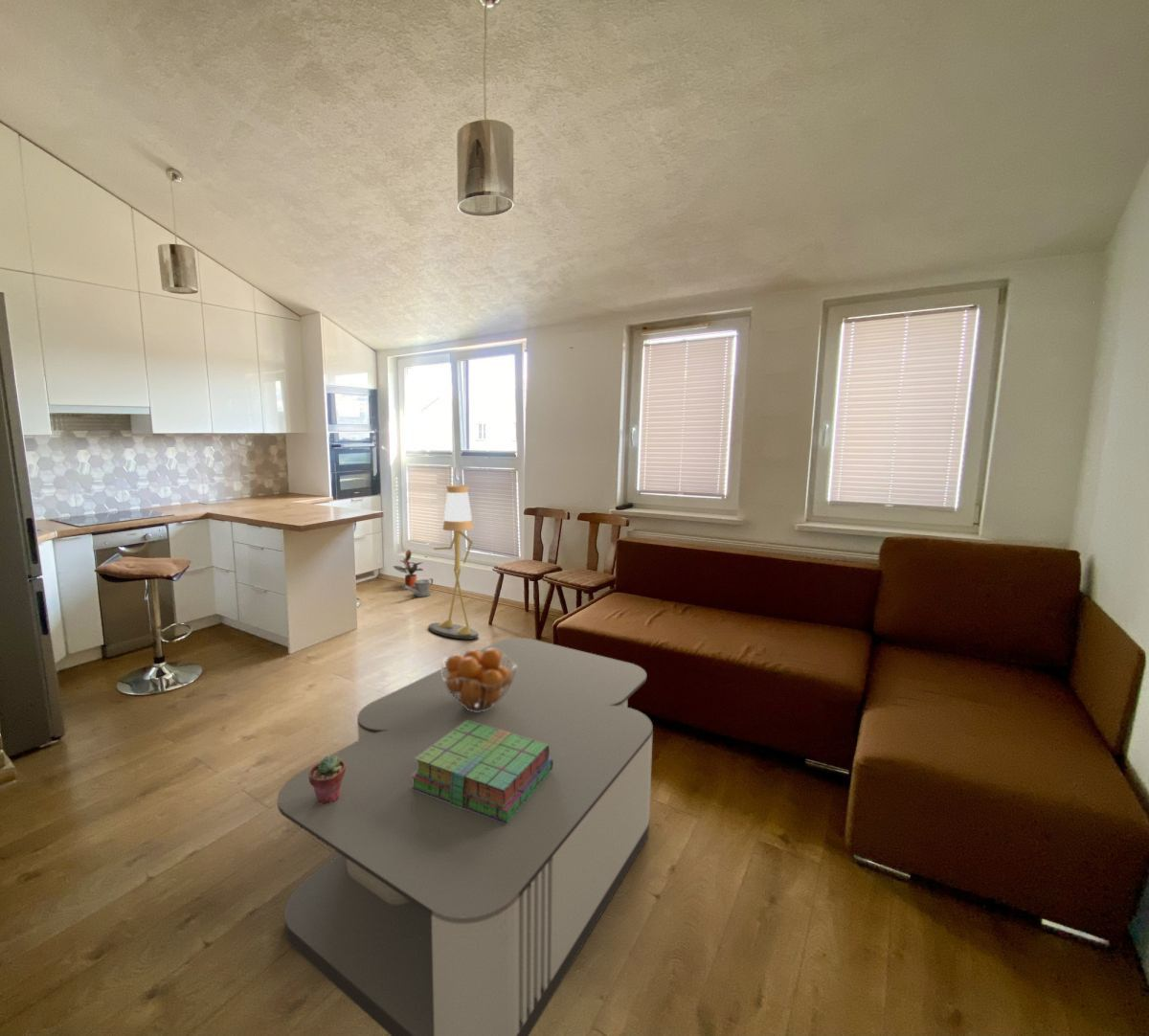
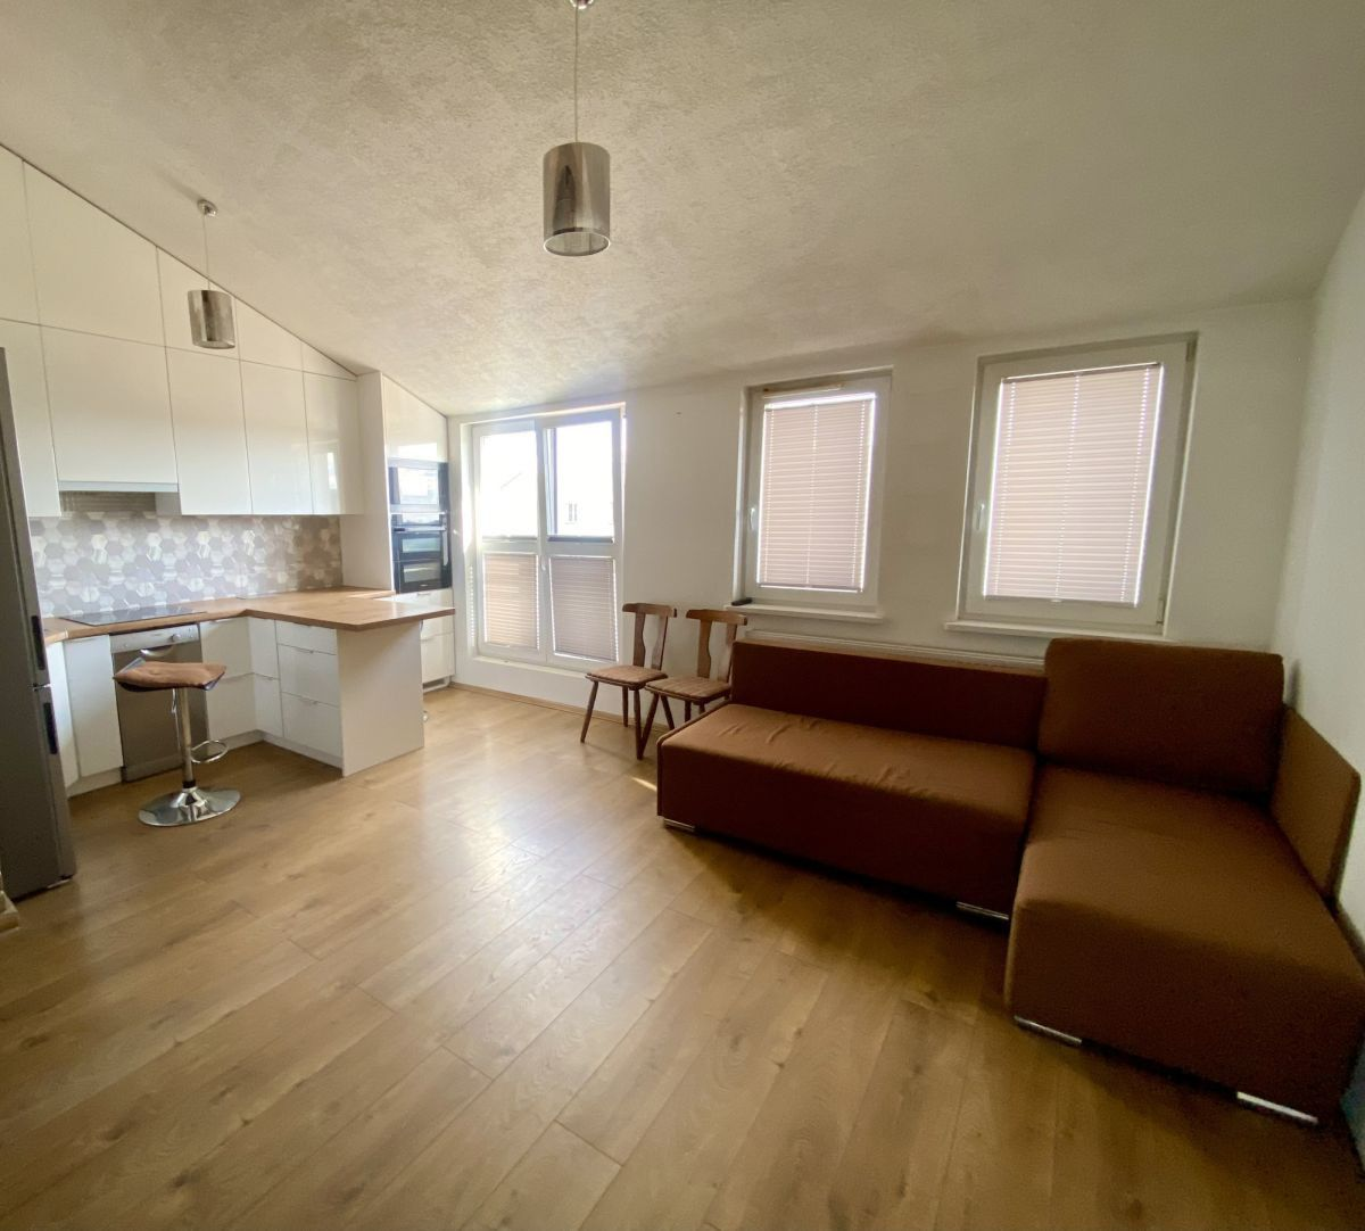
- watering can (418, 588)
- coffee table (512, 733)
- potted plant (408, 570)
- fruit basket (479, 677)
- stack of books (484, 763)
- potted succulent (327, 776)
- floor lamp (454, 538)
